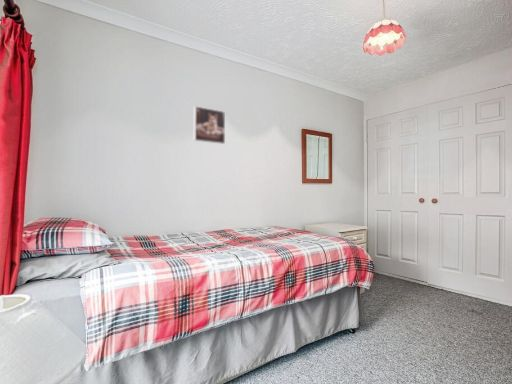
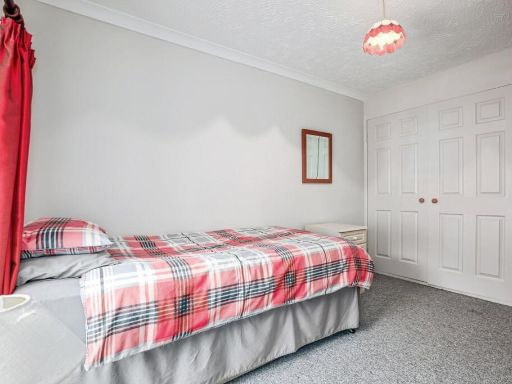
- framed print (209, 125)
